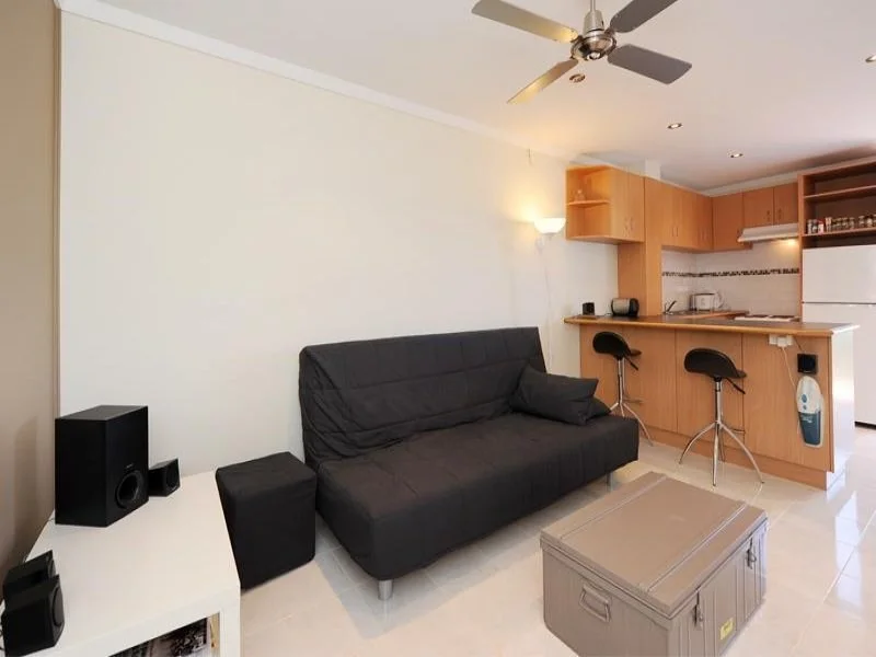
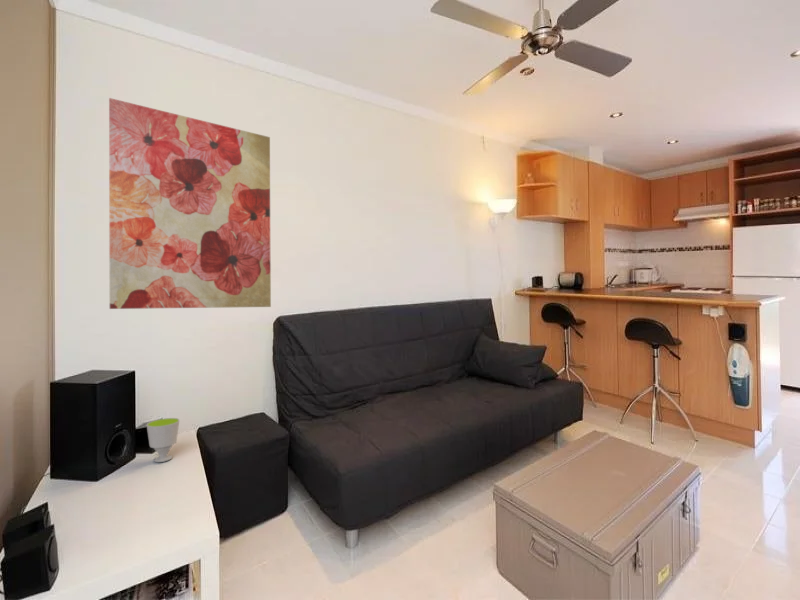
+ wall art (198, 214)
+ cup (163, 440)
